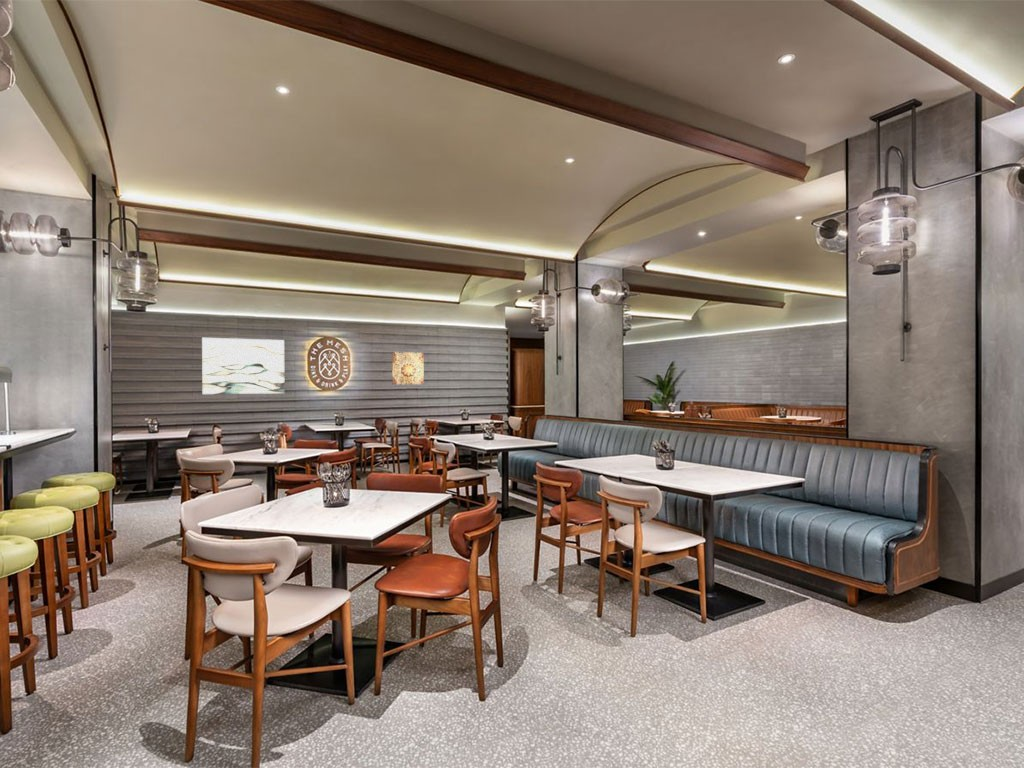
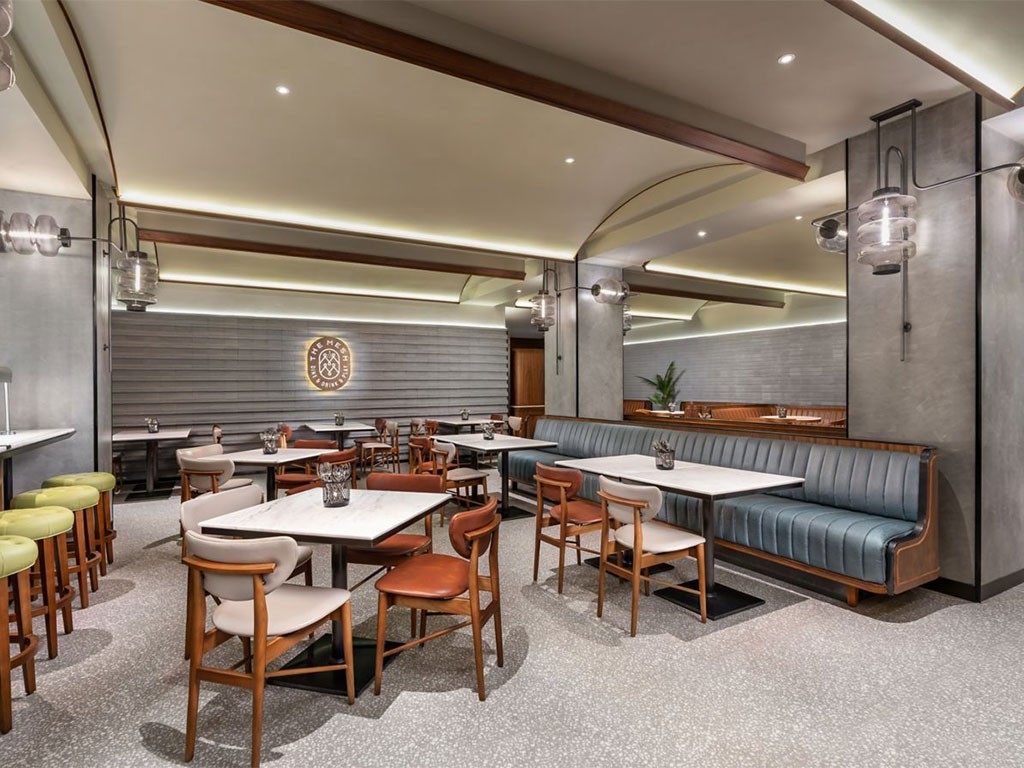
- wall art (244, 366)
- wall art (408, 368)
